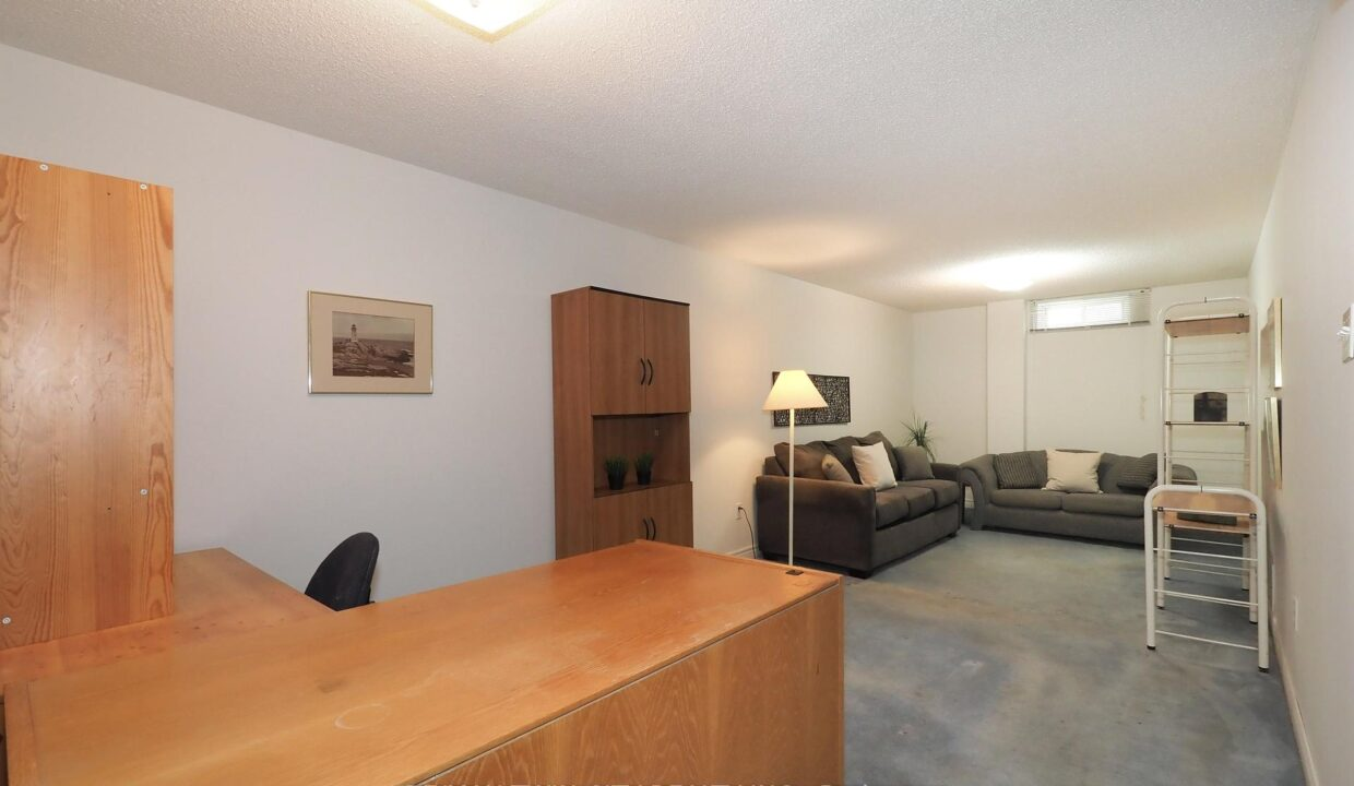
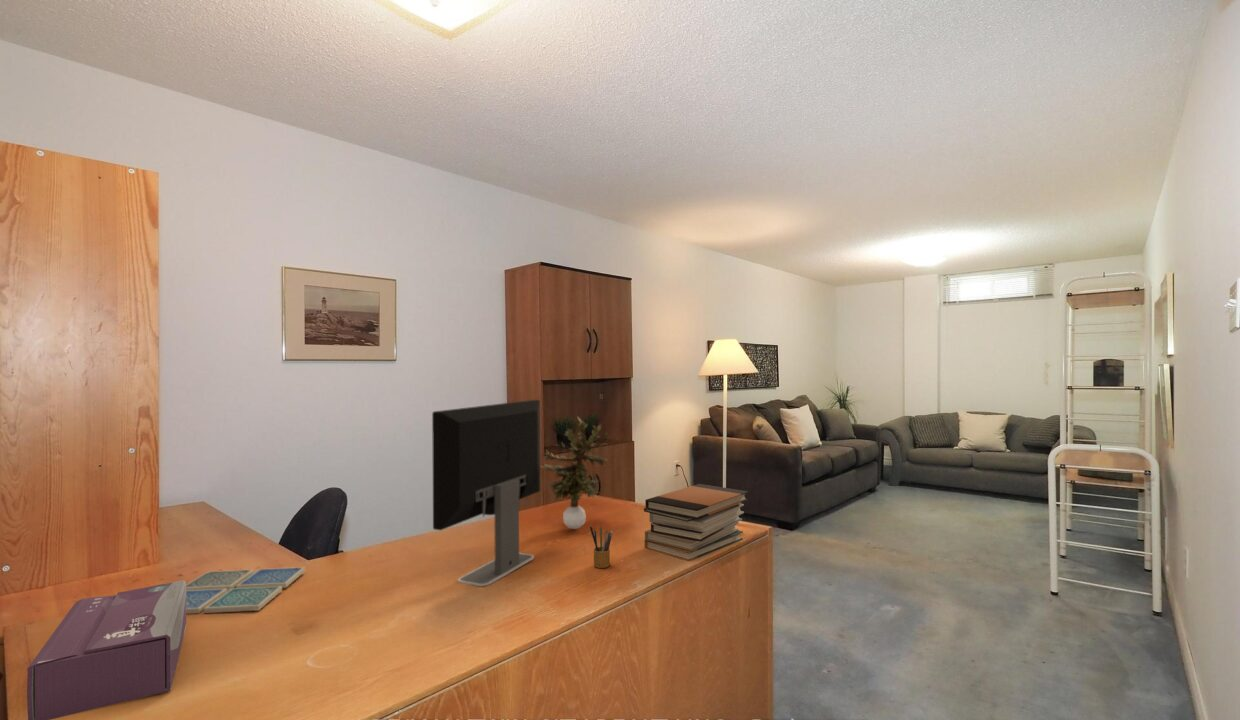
+ tissue box (119, 640)
+ book stack (697, 519)
+ potted plant (581, 473)
+ pencil box (600, 545)
+ computer monitor (497, 487)
+ drink coaster (231, 589)
